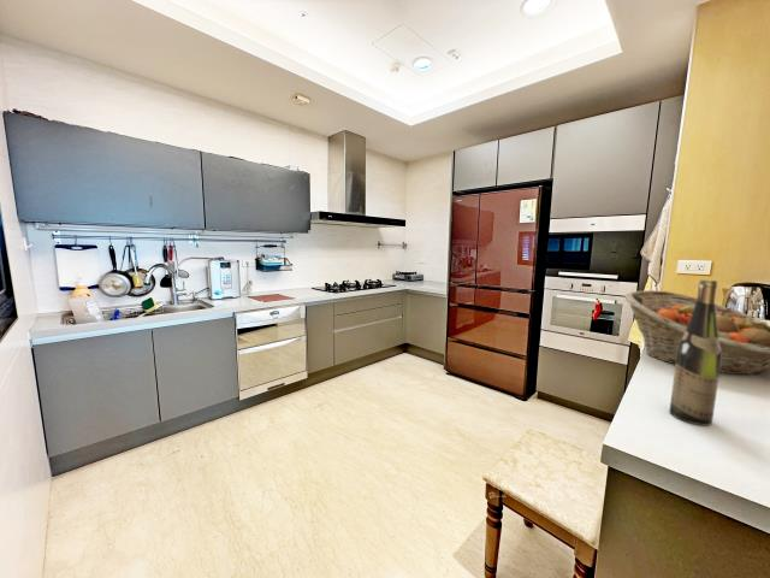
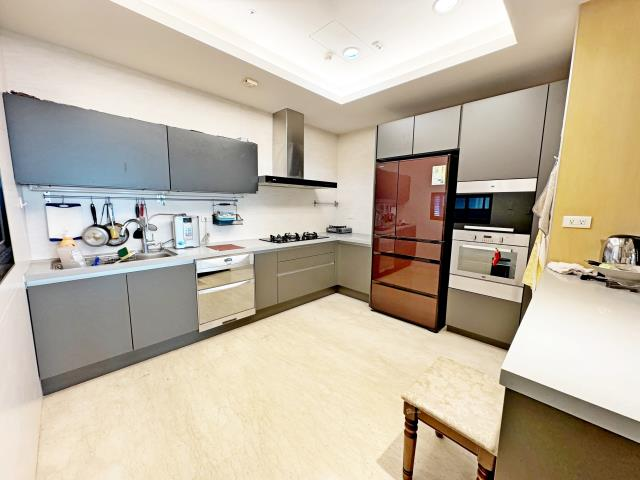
- wine bottle (699, 350)
- fruit basket (688, 322)
